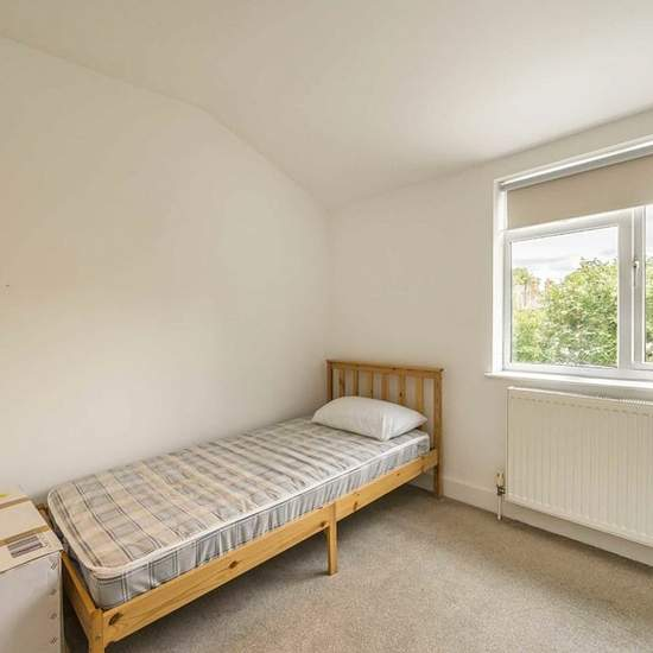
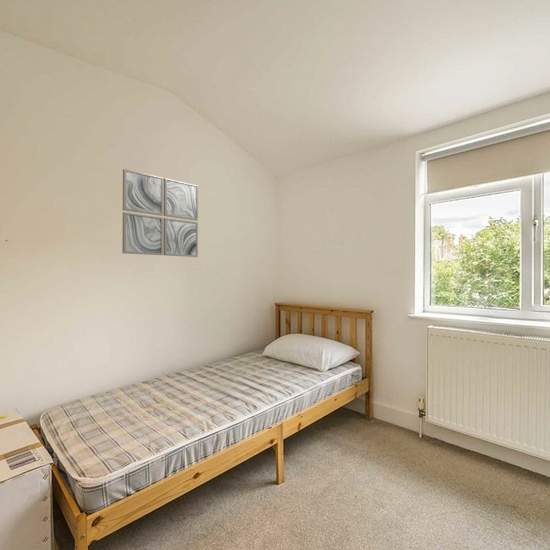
+ wall art (162, 217)
